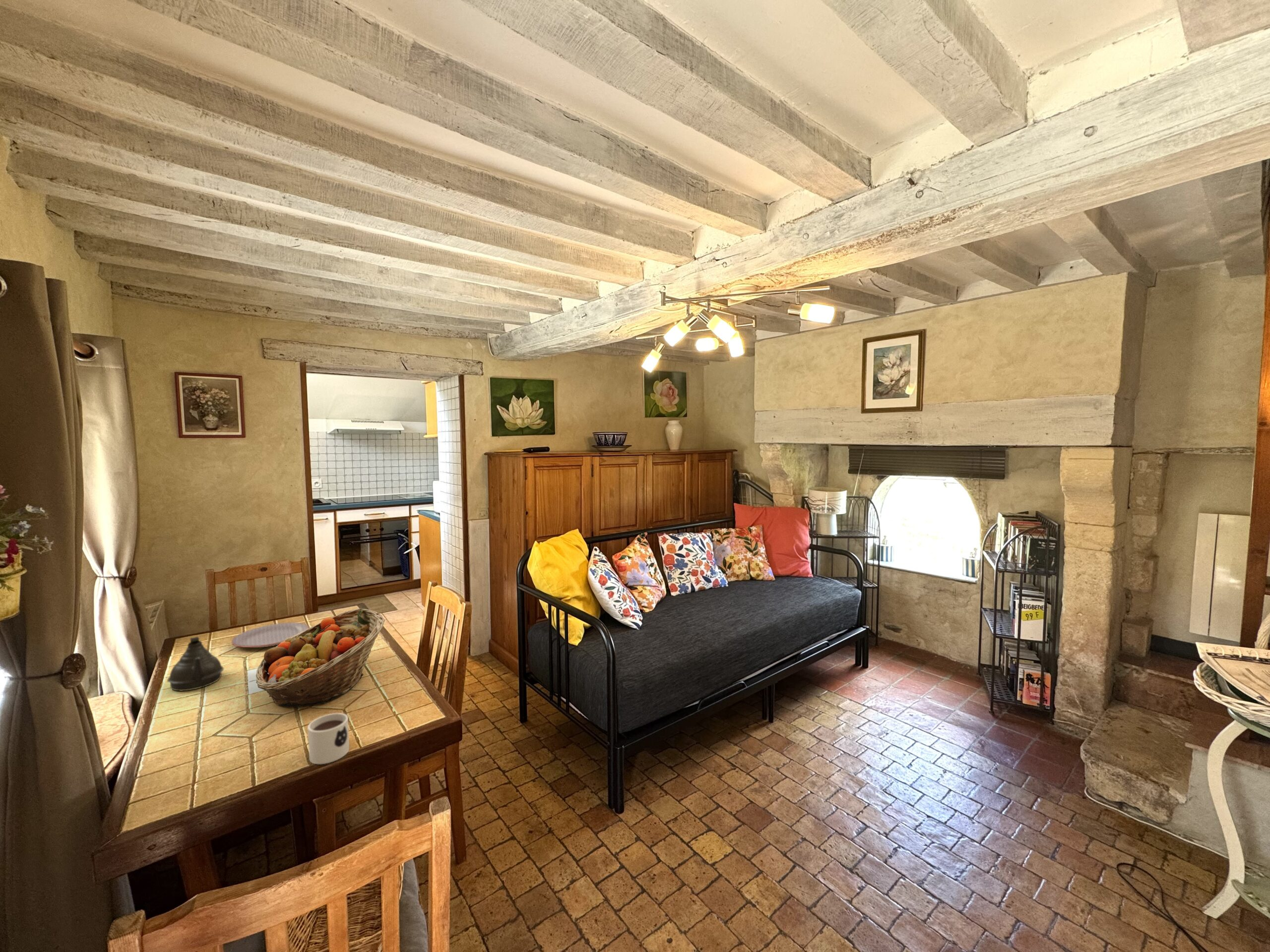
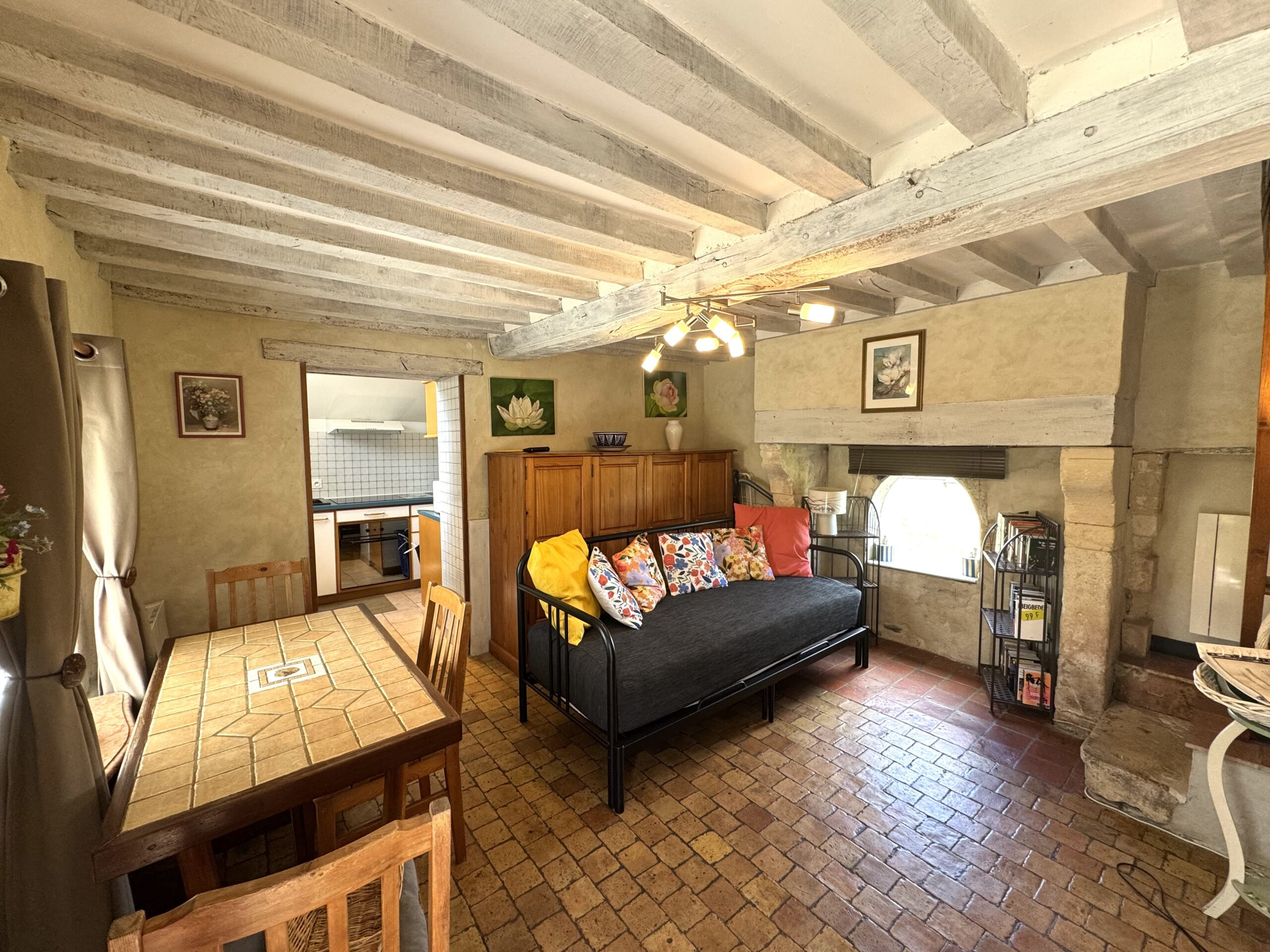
- teapot (195, 665)
- fruit basket (323, 654)
- plate (272, 636)
- mug (328, 736)
